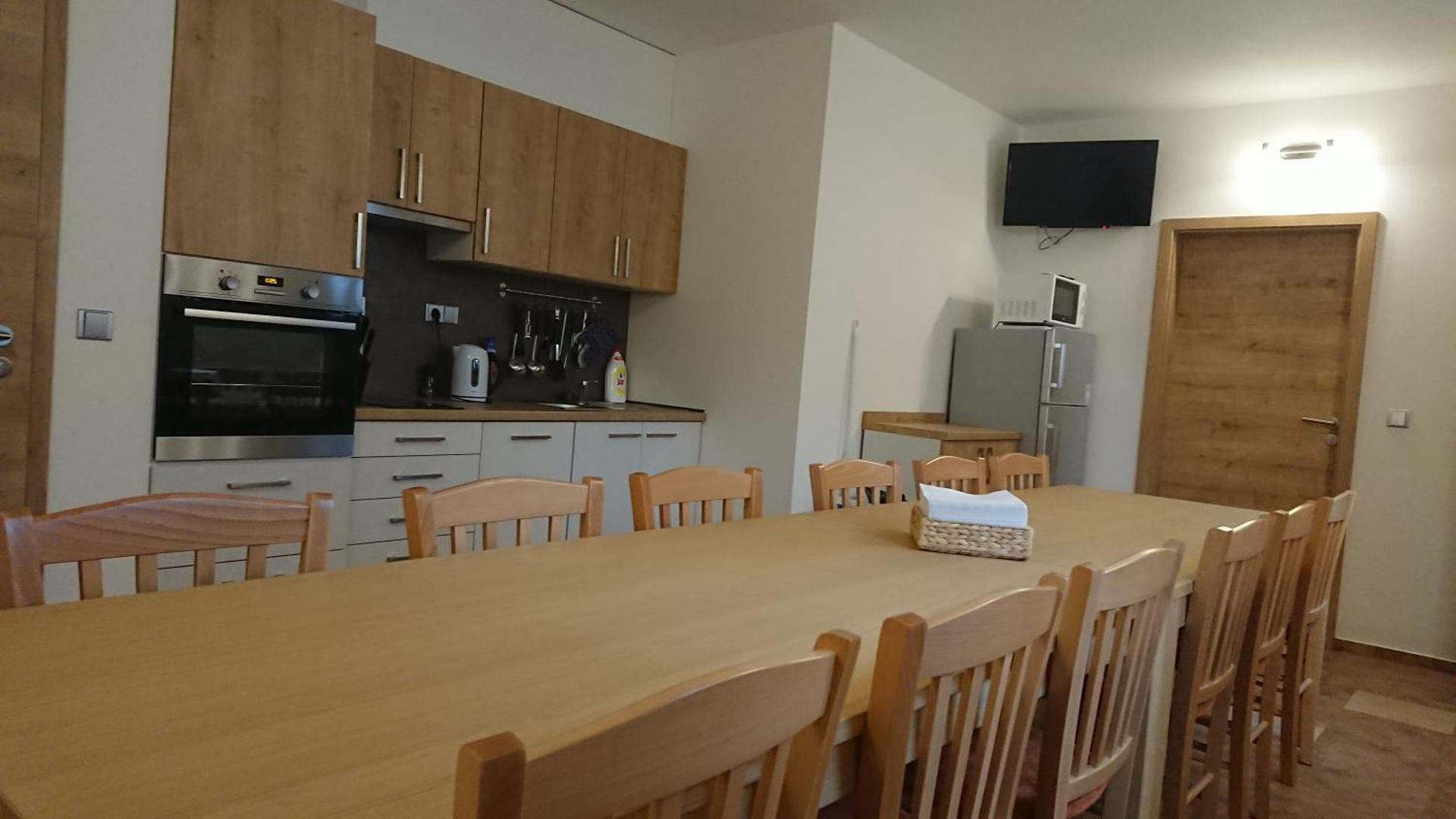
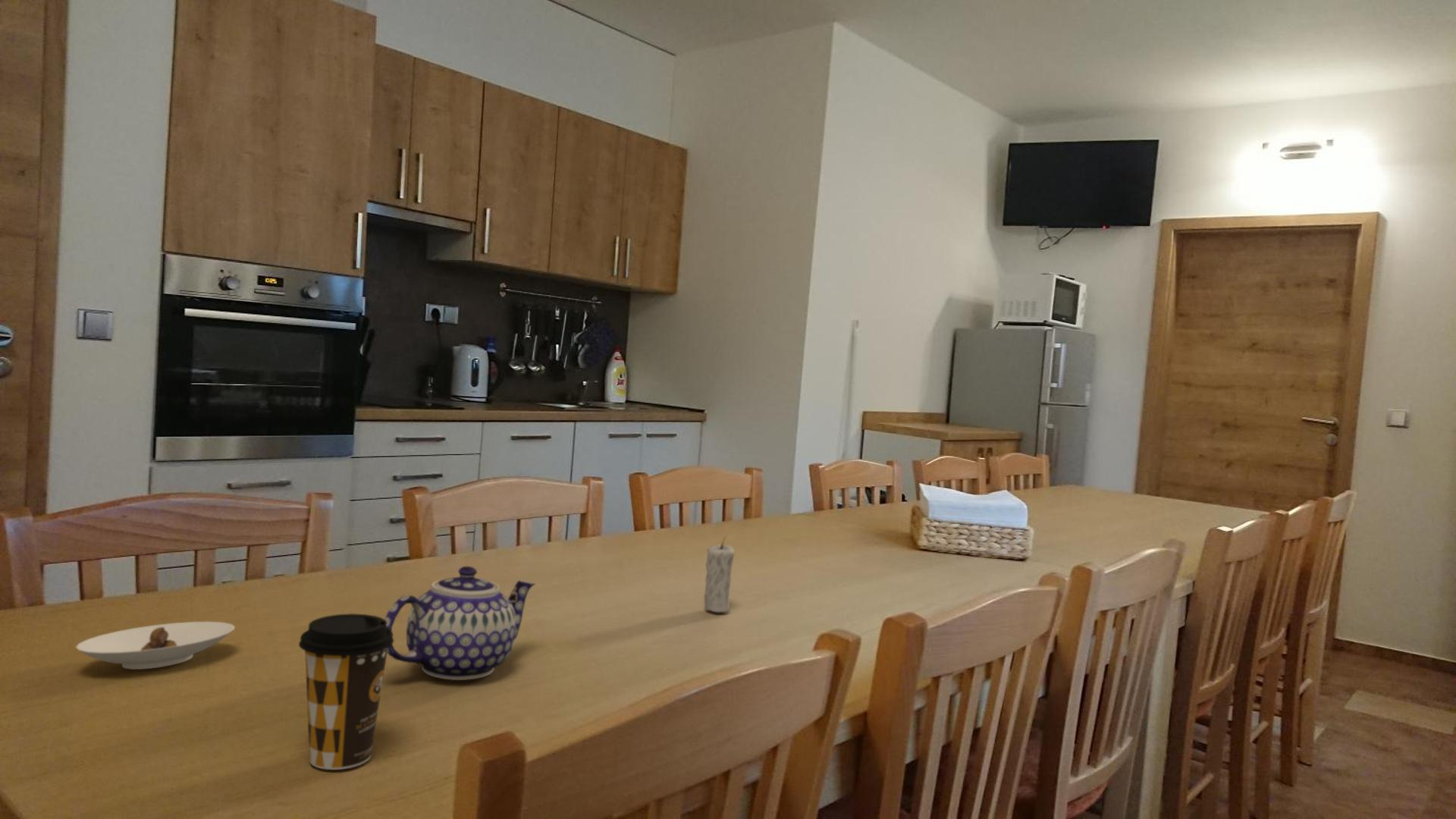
+ saucer (158, 645)
+ teapot (463, 618)
+ candle (719, 571)
+ coffee cup (344, 690)
